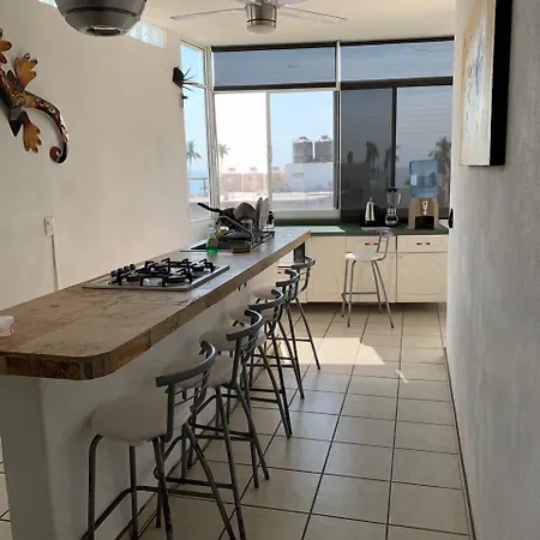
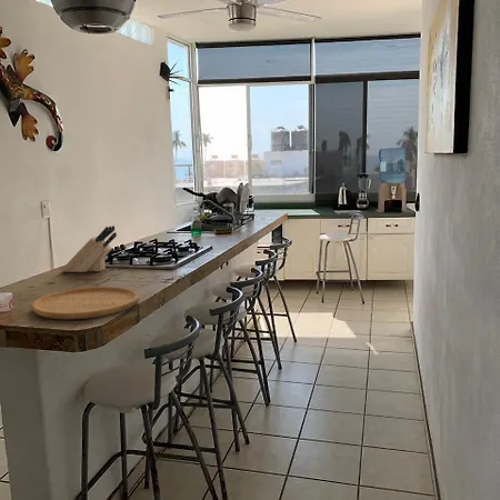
+ cutting board (87, 301)
+ knife block (90, 248)
